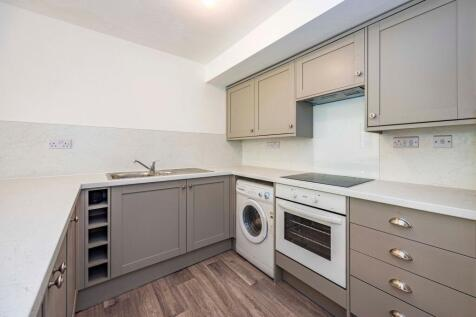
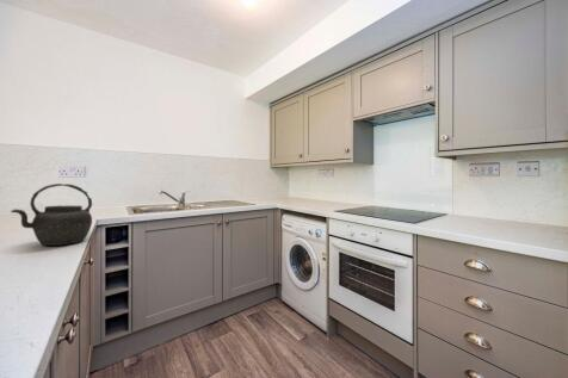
+ kettle (55, 213)
